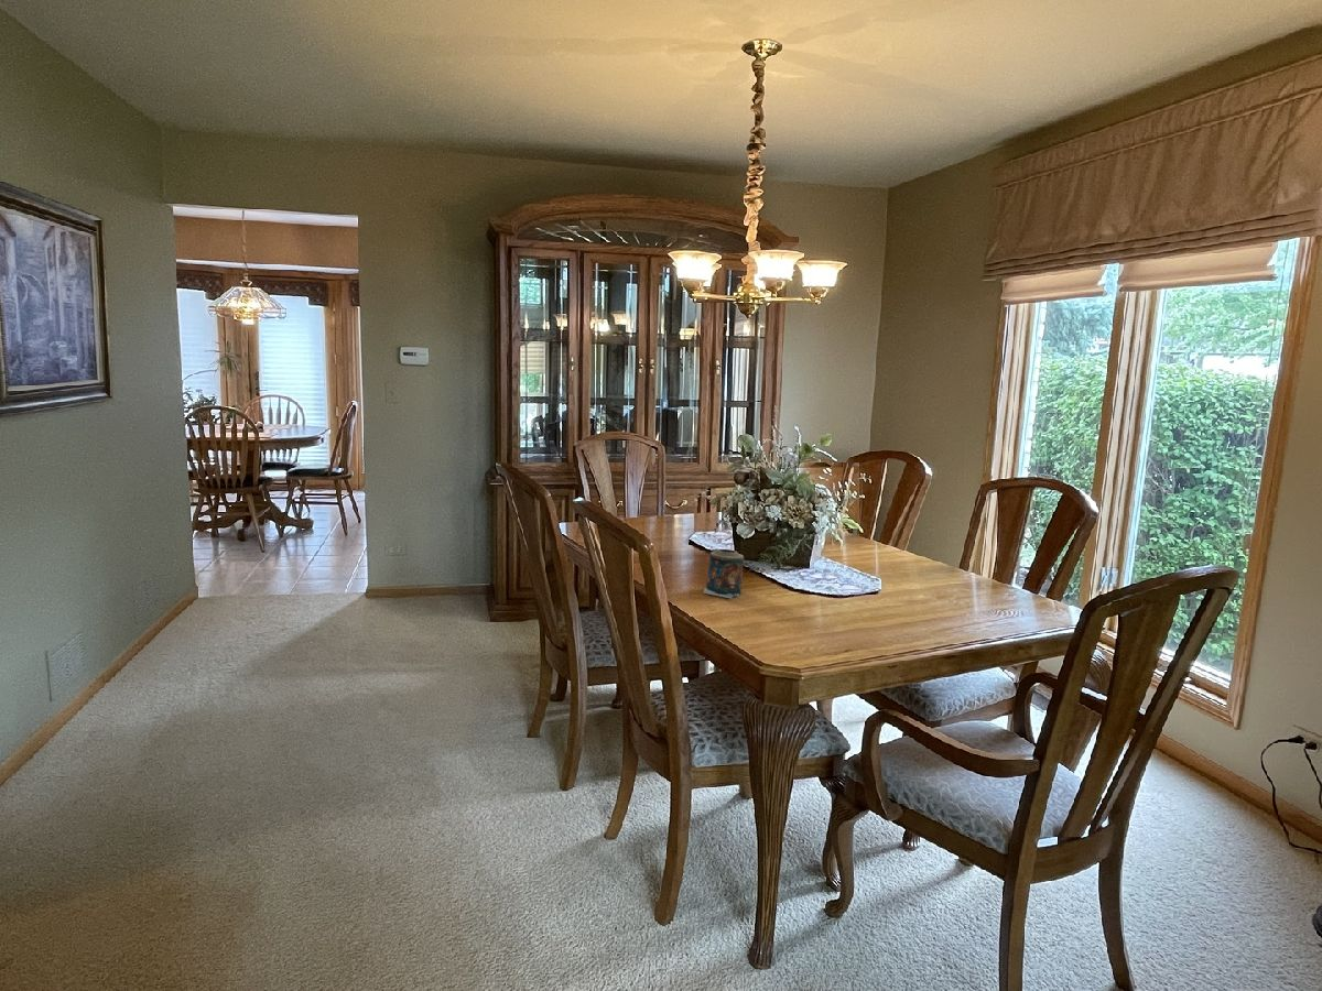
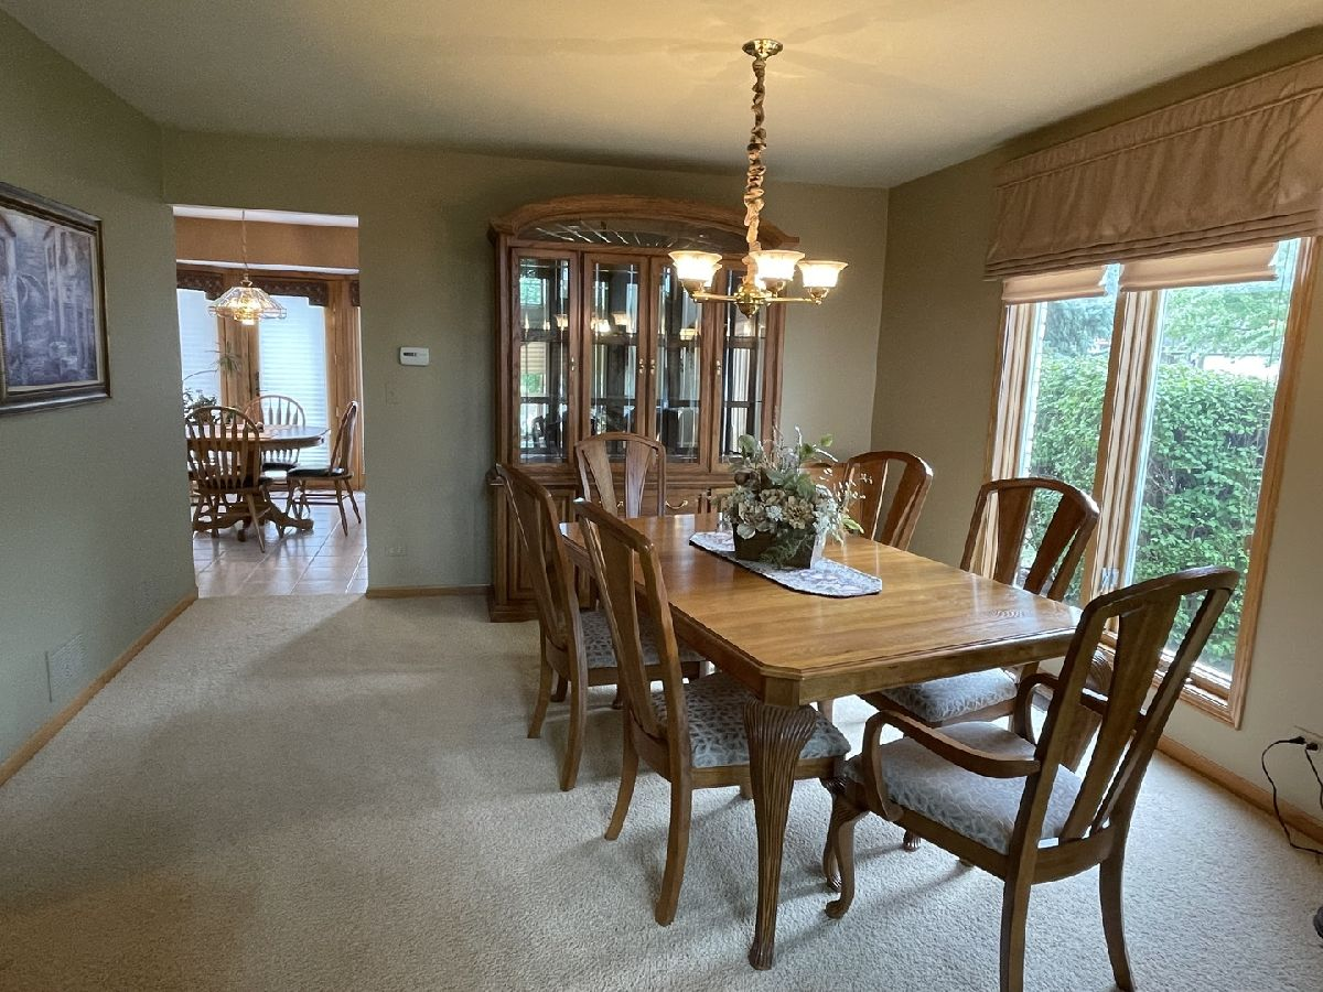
- candle (725, 571)
